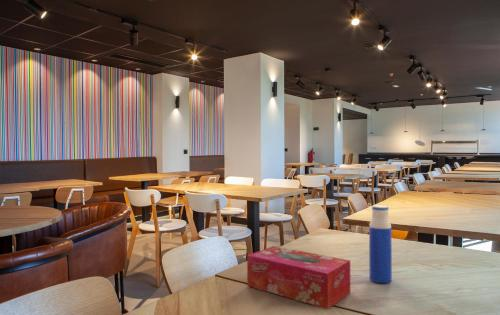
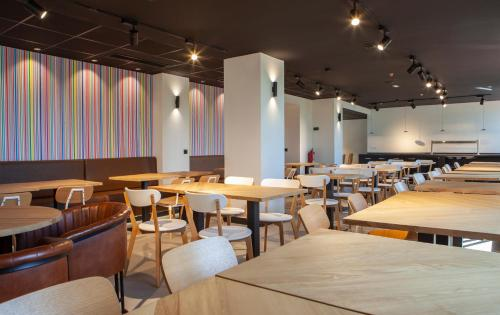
- water bottle (380, 243)
- tissue box (297, 273)
